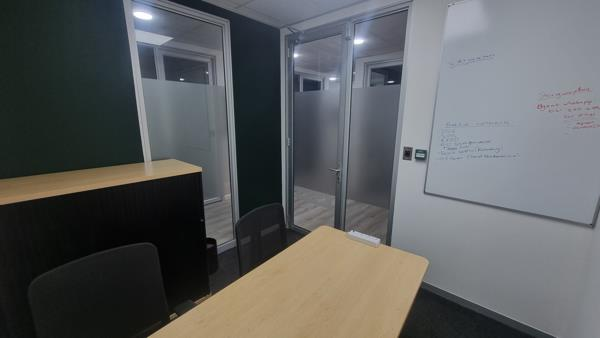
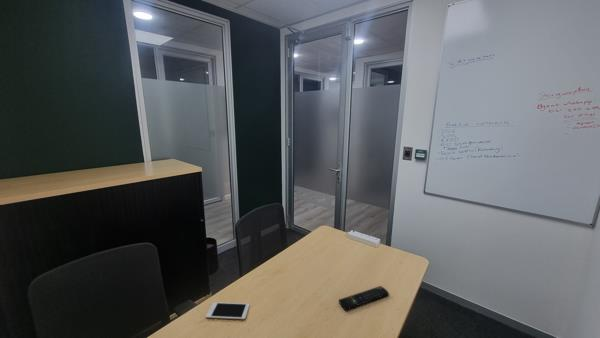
+ cell phone (228, 310)
+ remote control (364, 297)
